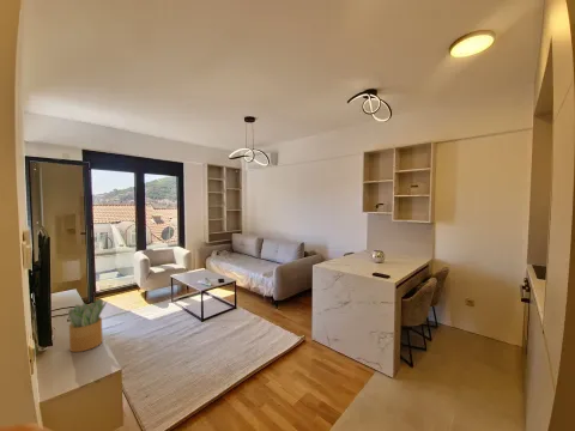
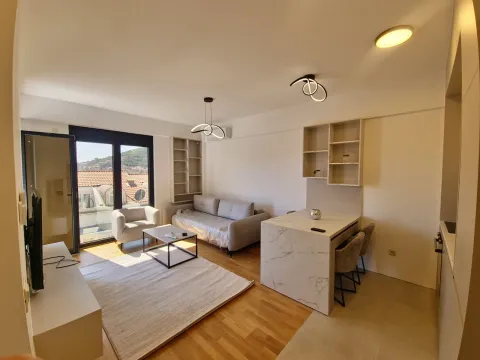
- potted plant (87, 323)
